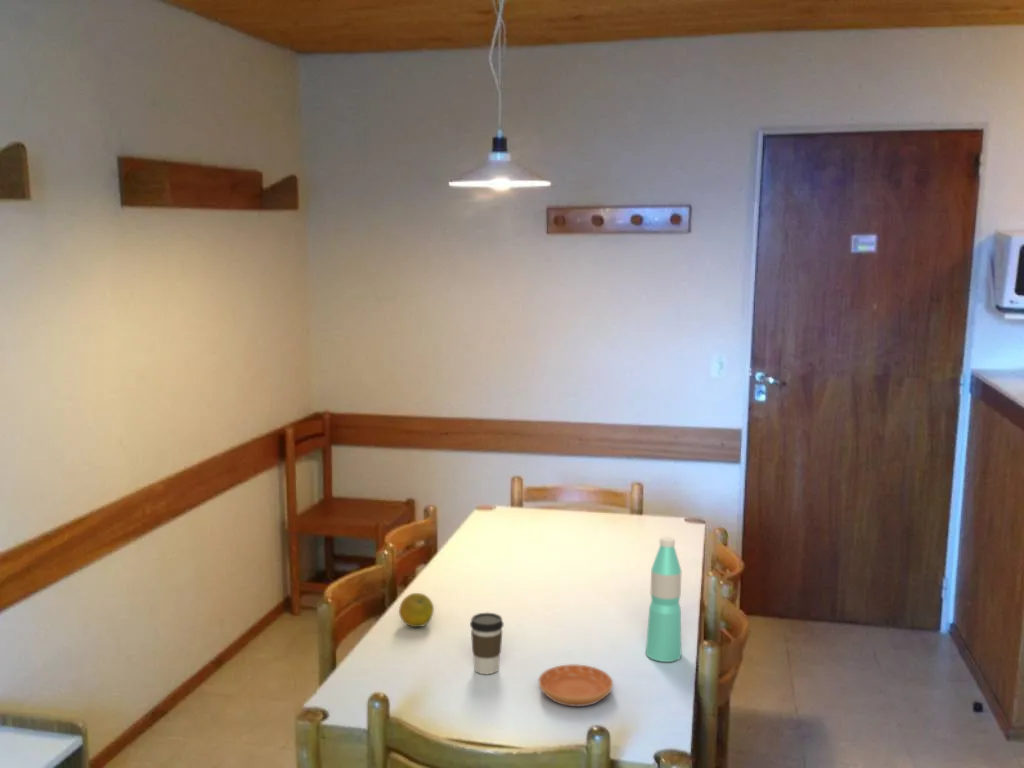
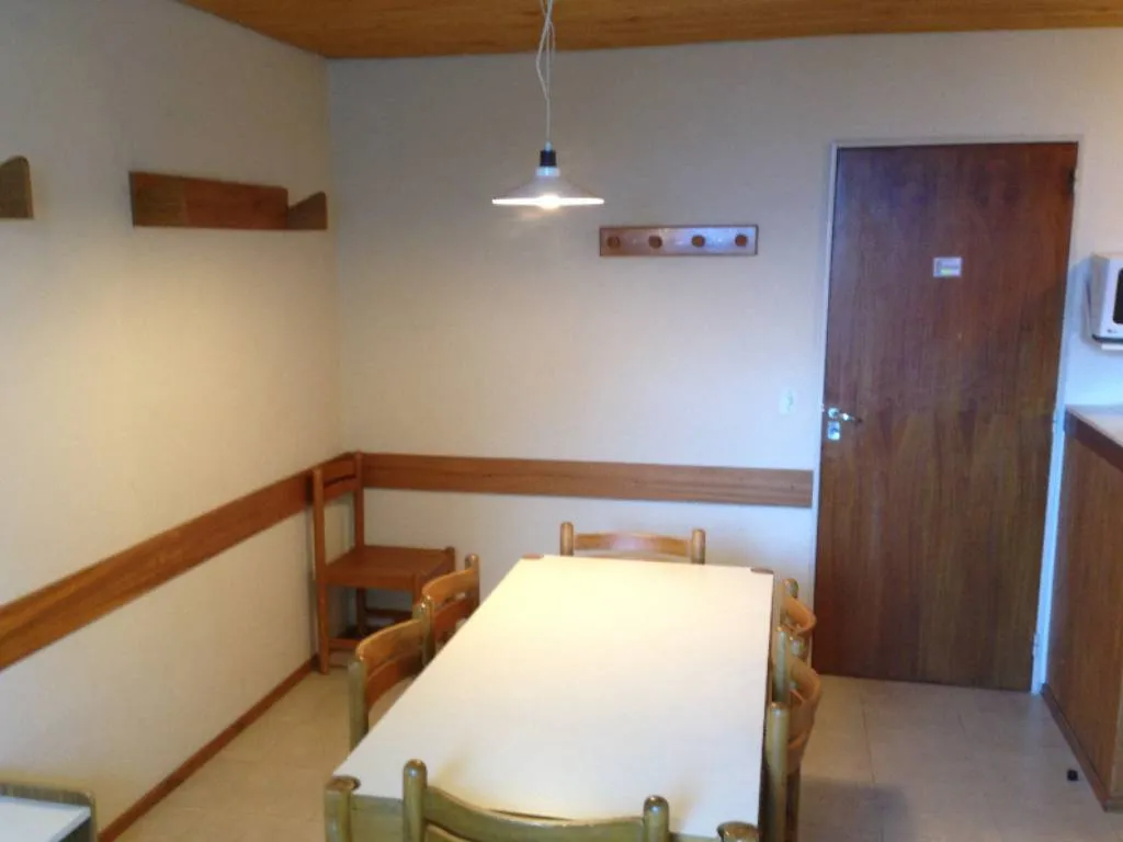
- water bottle (665, 597)
- coffee cup (486, 643)
- fruit (416, 610)
- saucer (575, 686)
